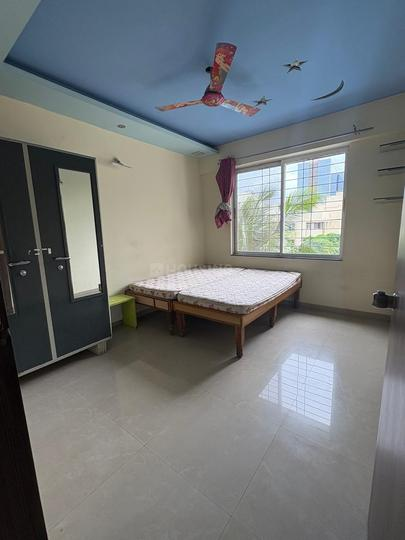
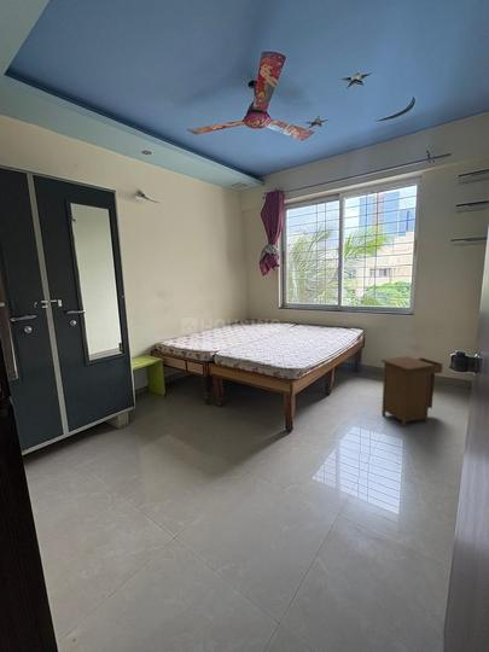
+ nightstand (412, 389)
